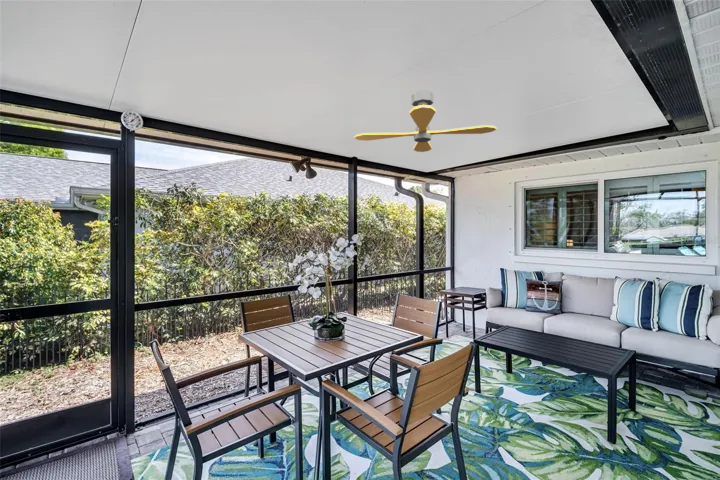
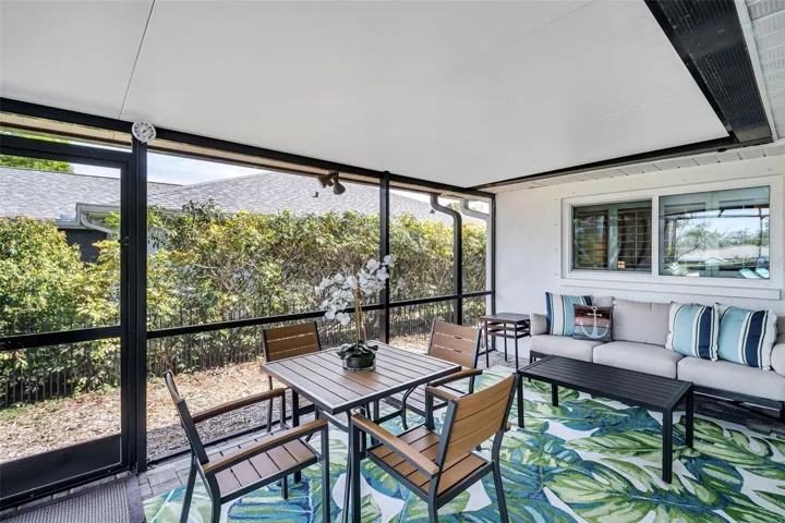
- ceiling fan (422, 117)
